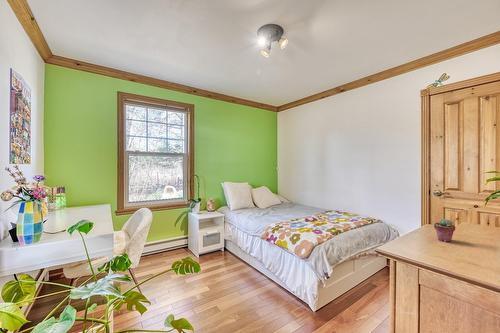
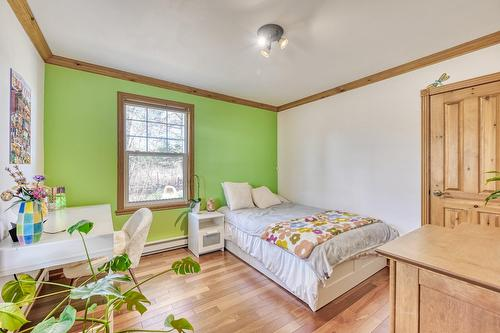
- potted succulent (444, 229)
